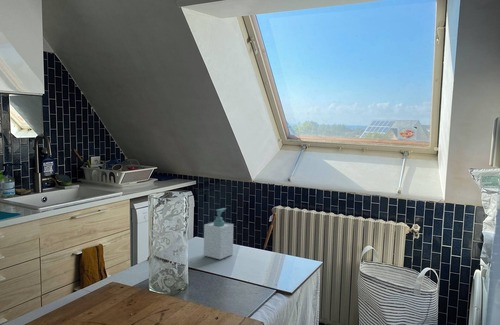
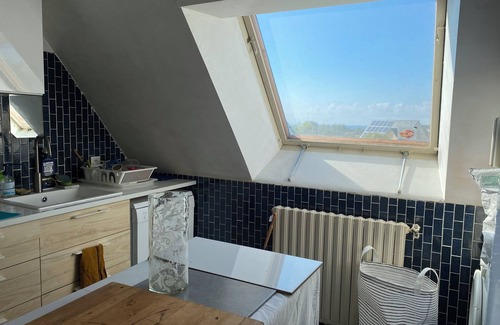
- soap bottle (218, 232)
